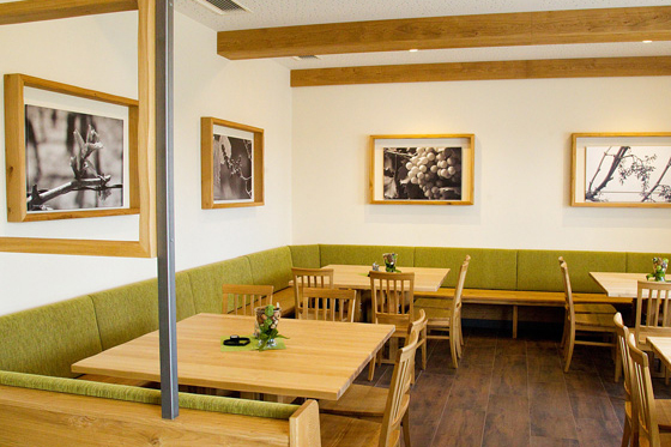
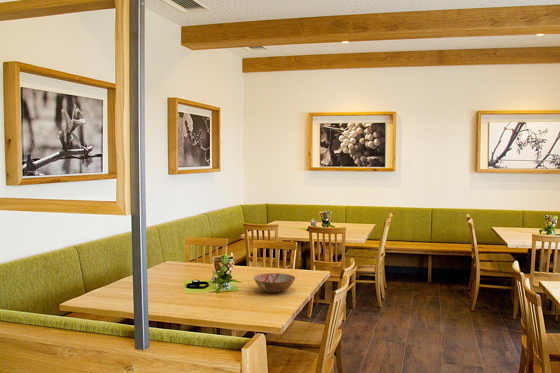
+ bowl (274, 284)
